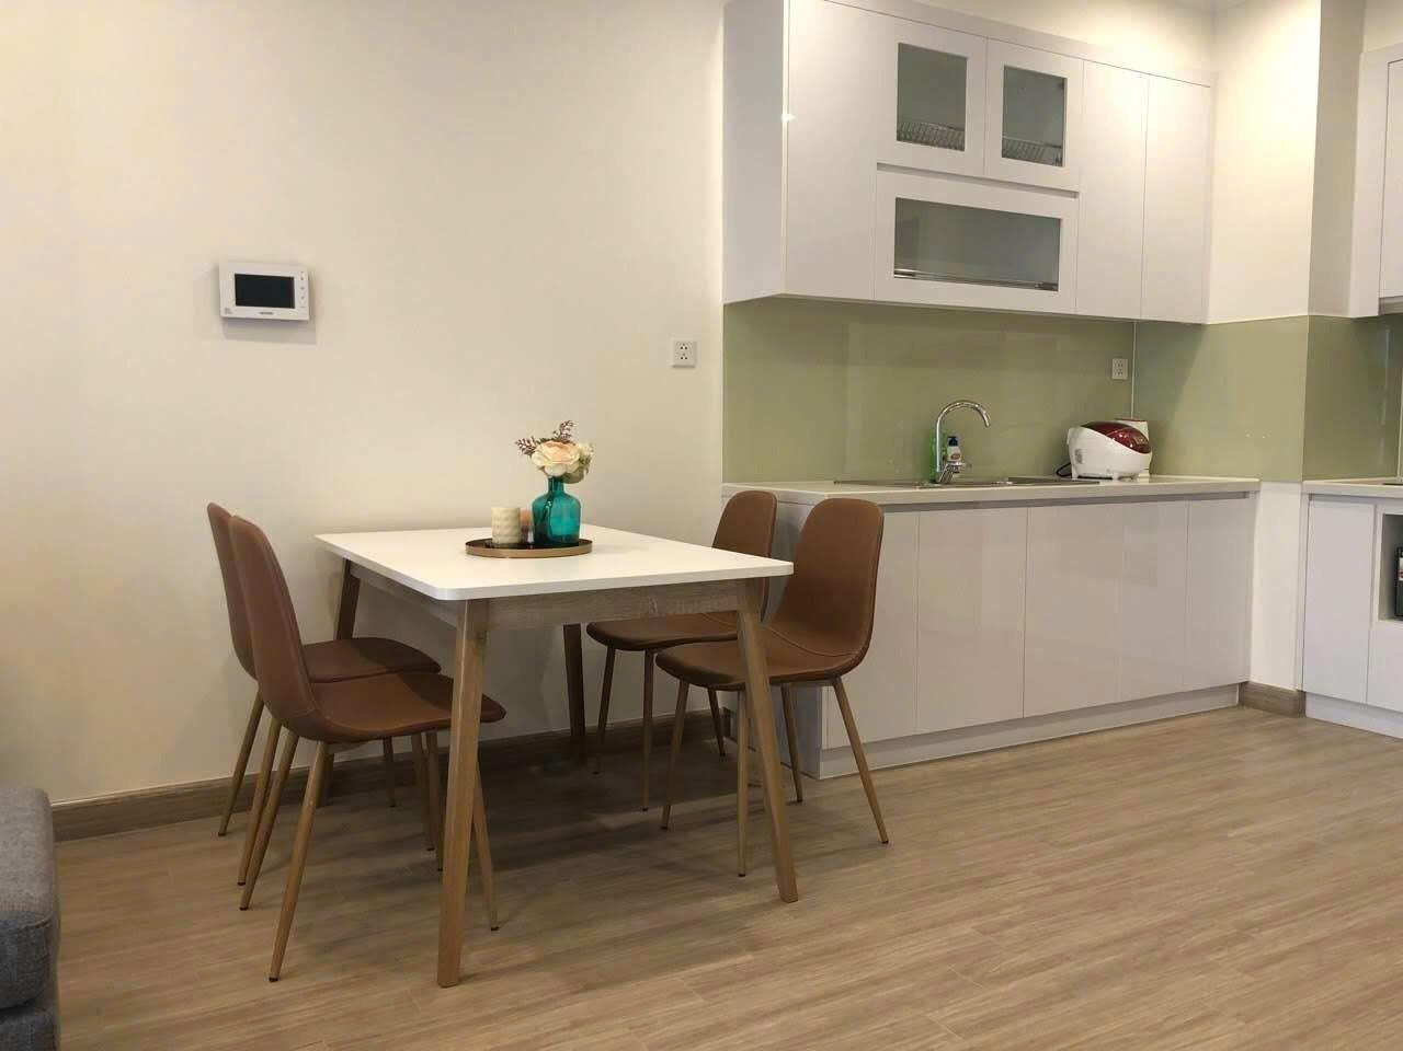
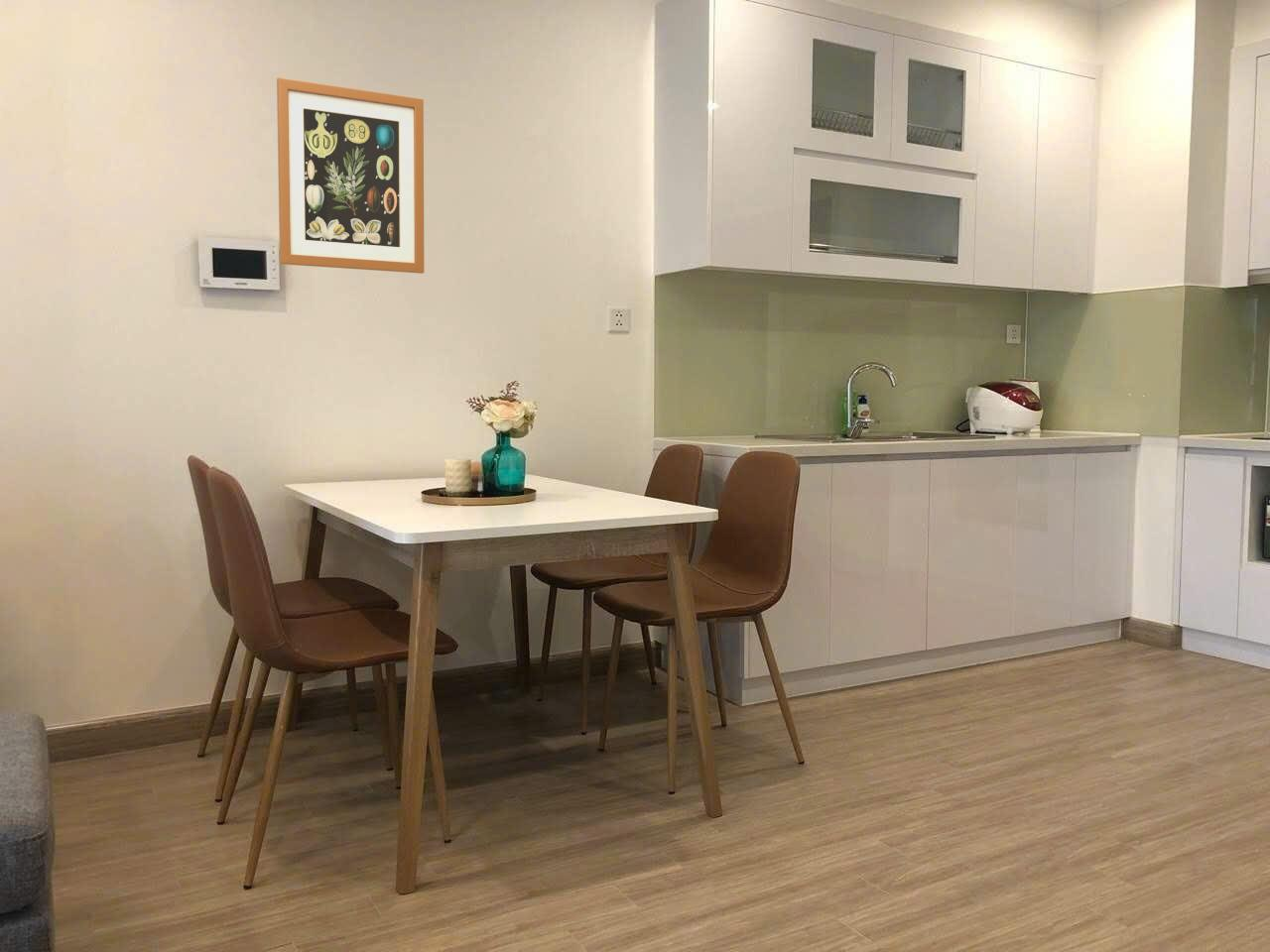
+ wall art (353, 179)
